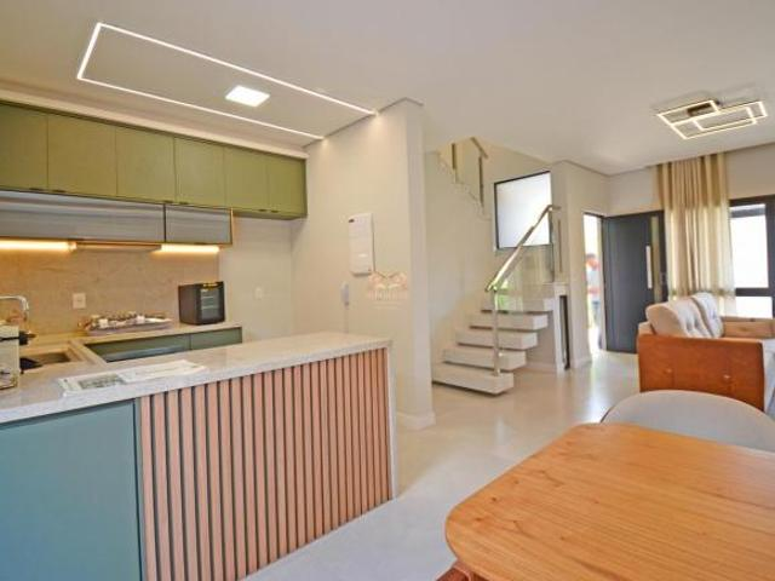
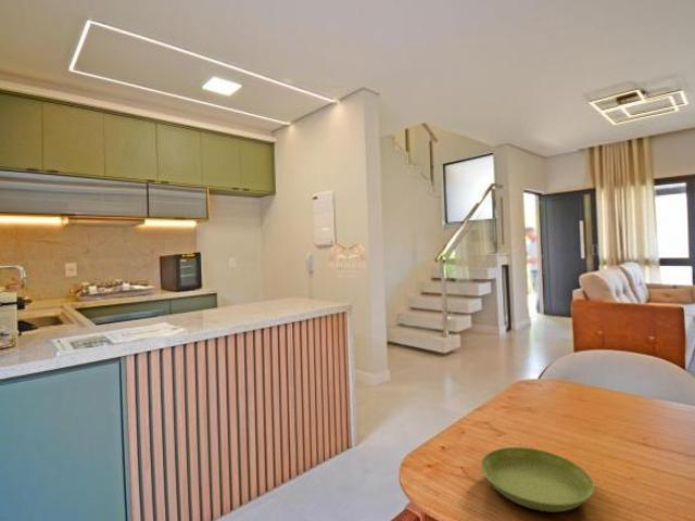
+ saucer (534, 479)
